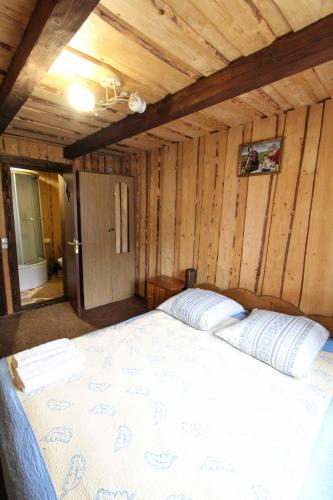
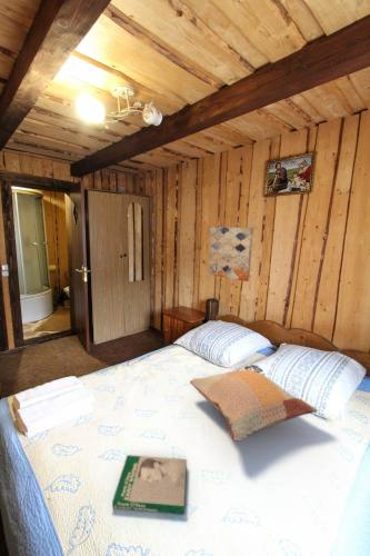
+ wall art (229, 252)
+ book (152, 481)
+ decorative pillow (247, 394)
